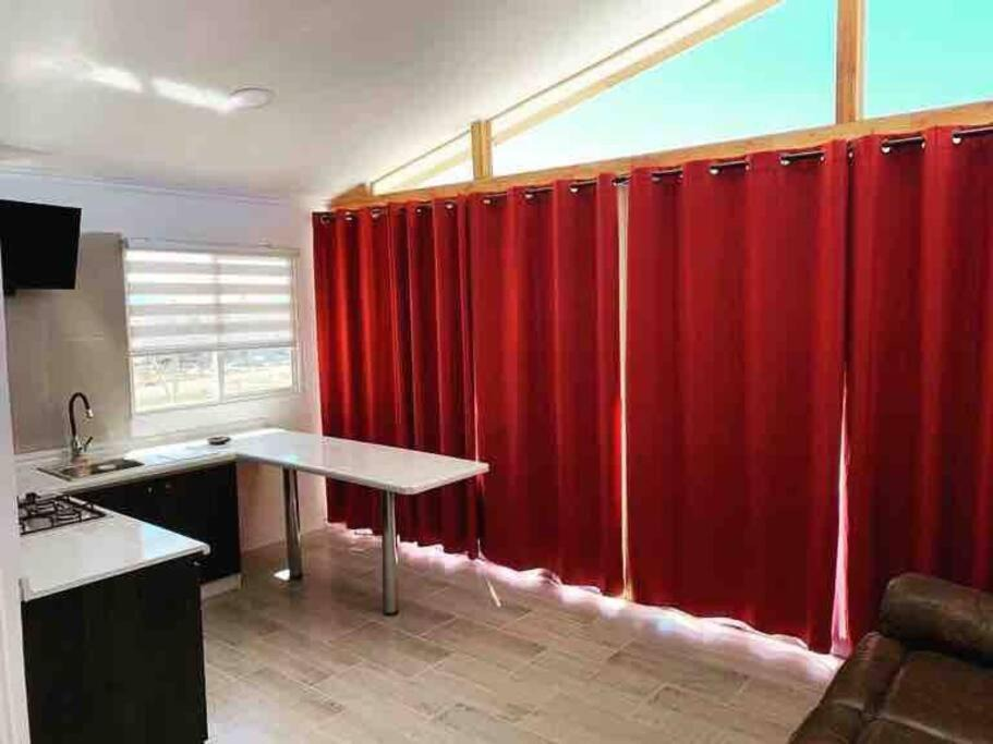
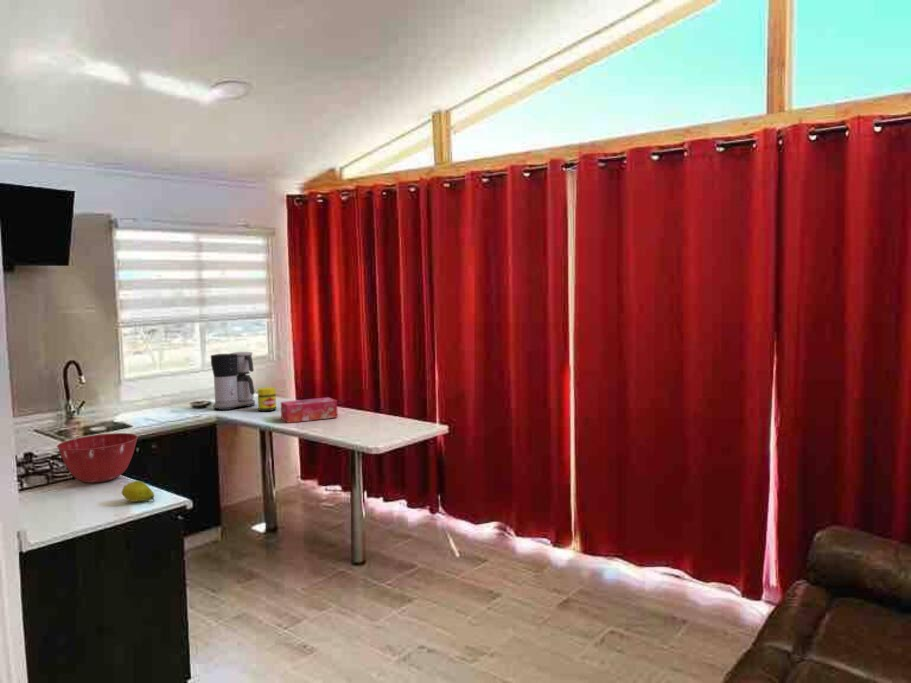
+ mixing bowl (99, 459)
+ jar (267, 399)
+ fruit (139, 491)
+ coffee maker (235, 380)
+ tissue box (309, 409)
